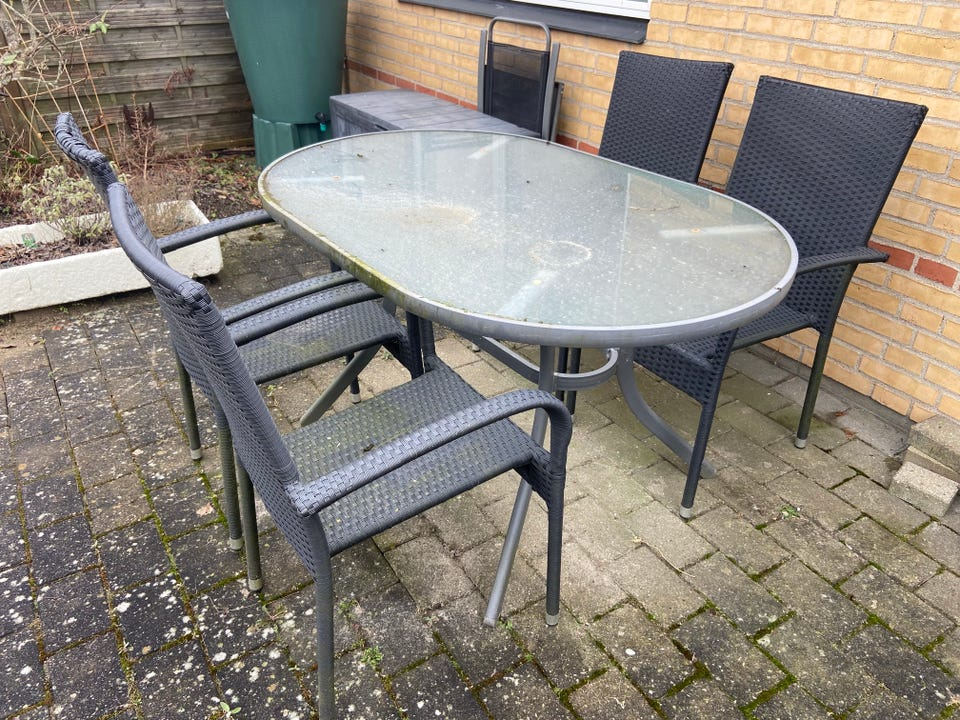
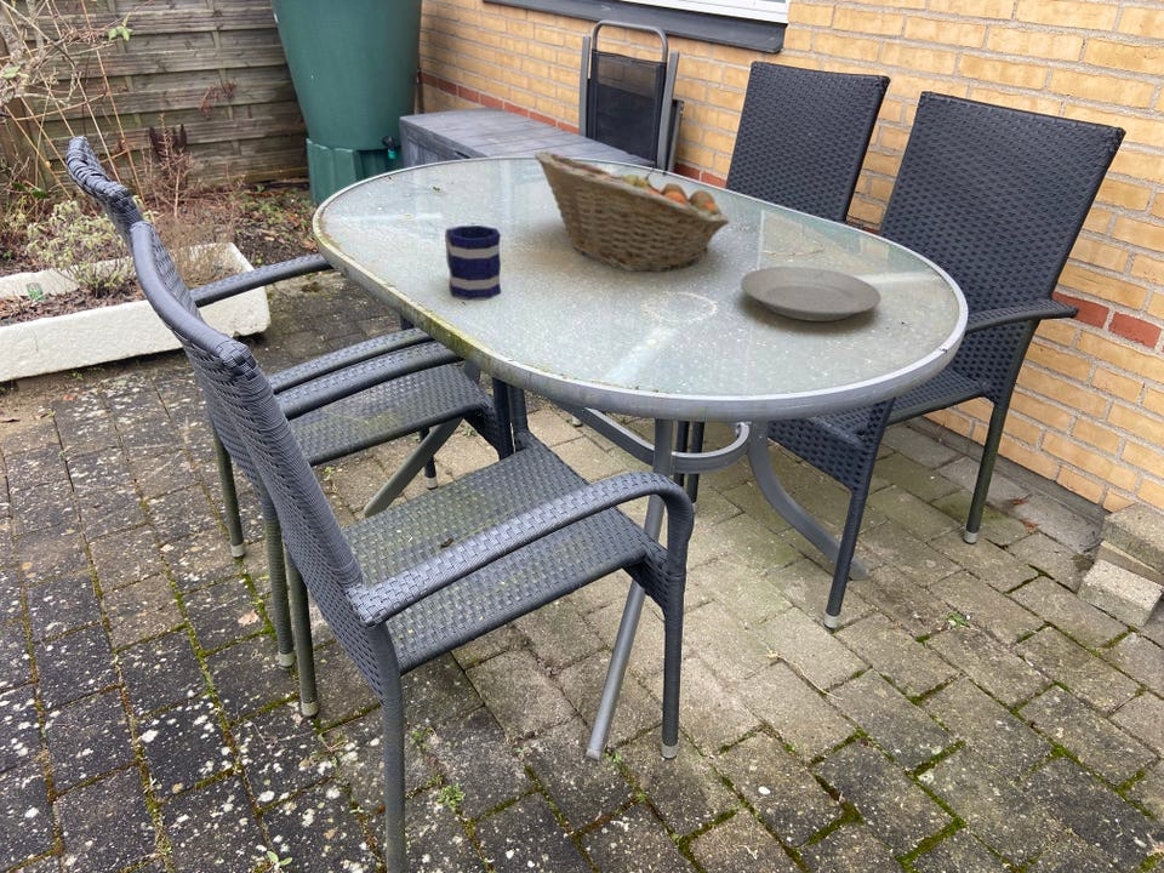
+ plate (808, 296)
+ fruit basket (628, 204)
+ mug (467, 258)
